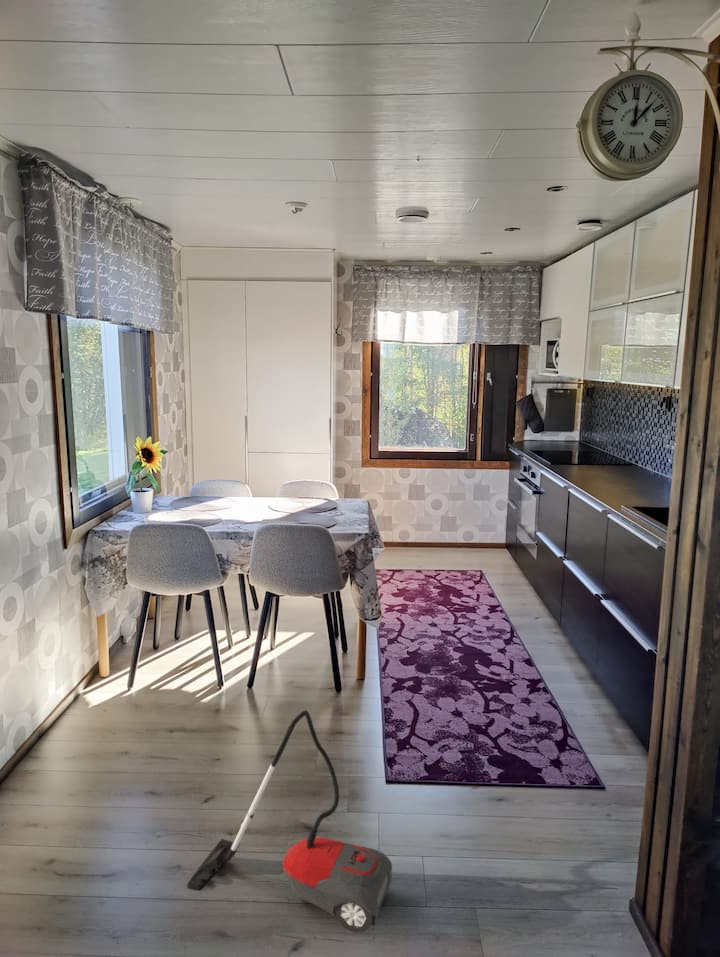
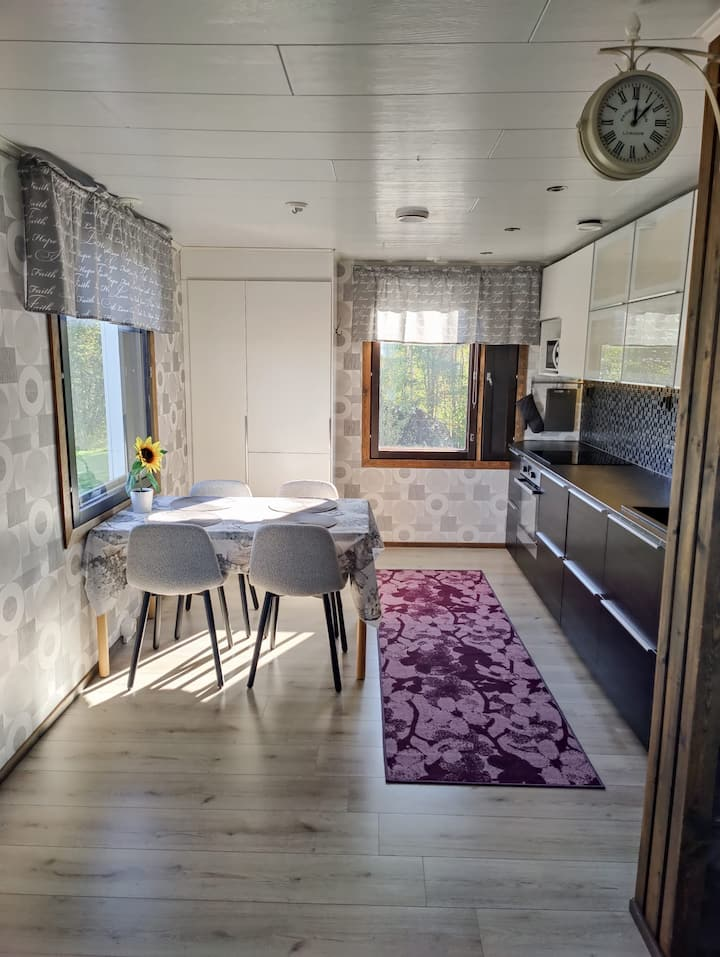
- vacuum cleaner (317, 818)
